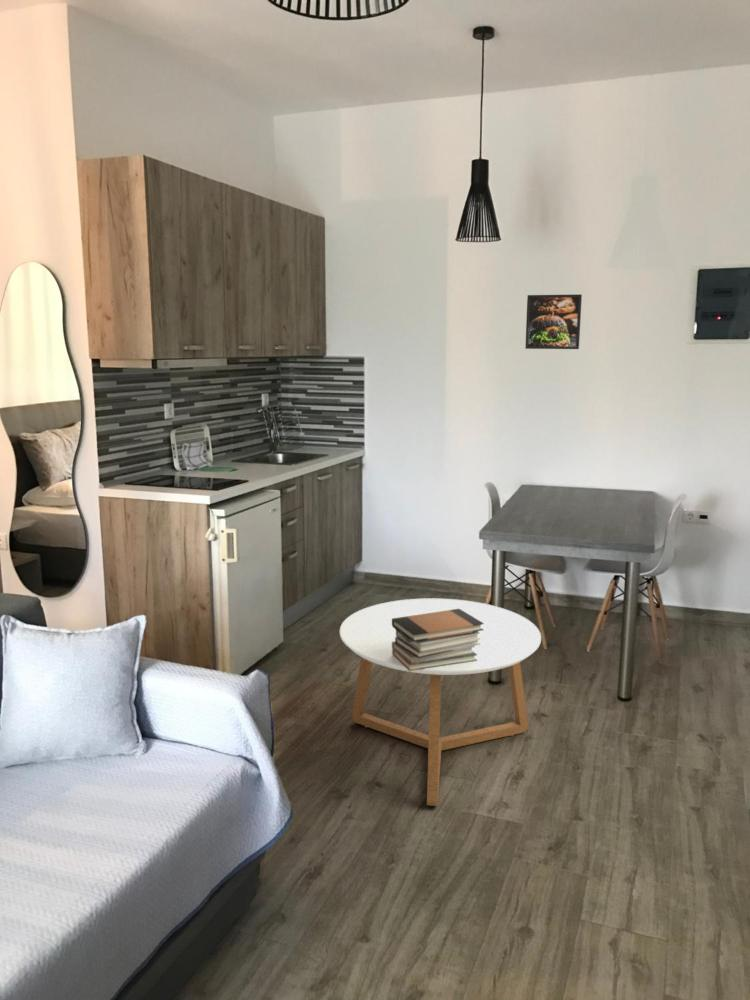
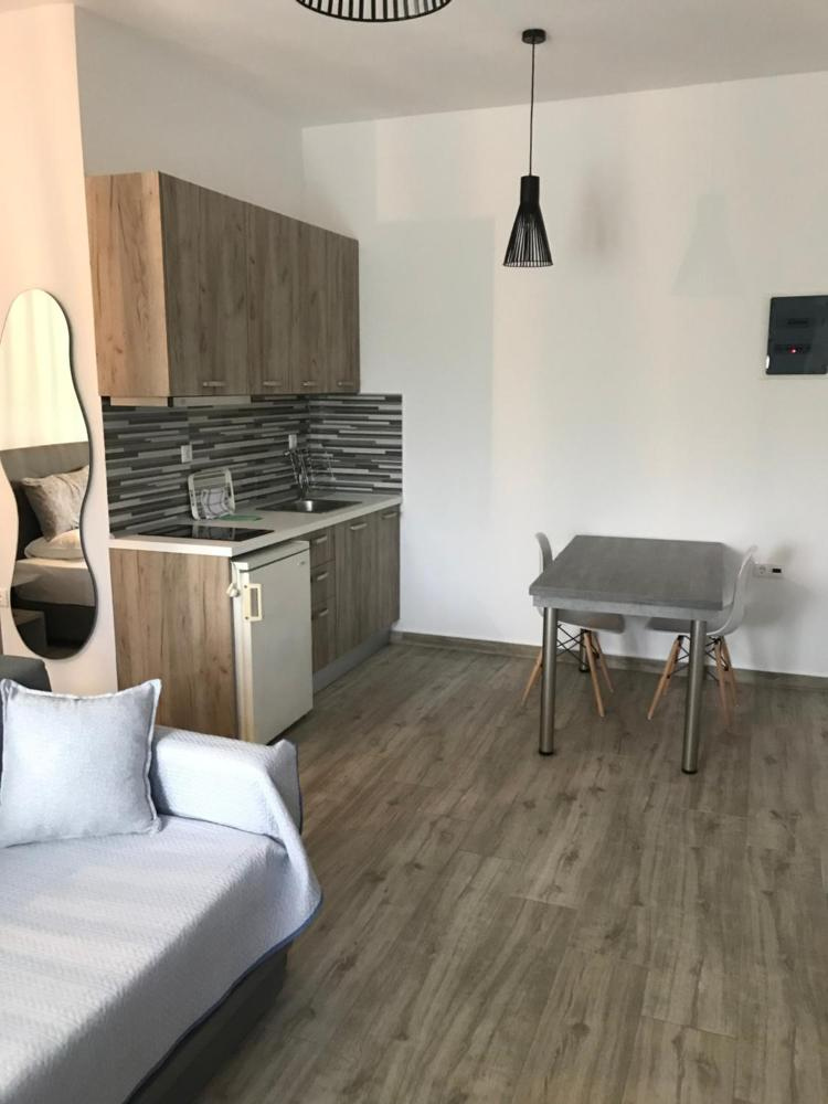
- book stack (436, 638)
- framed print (553, 322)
- coffee table (440, 690)
